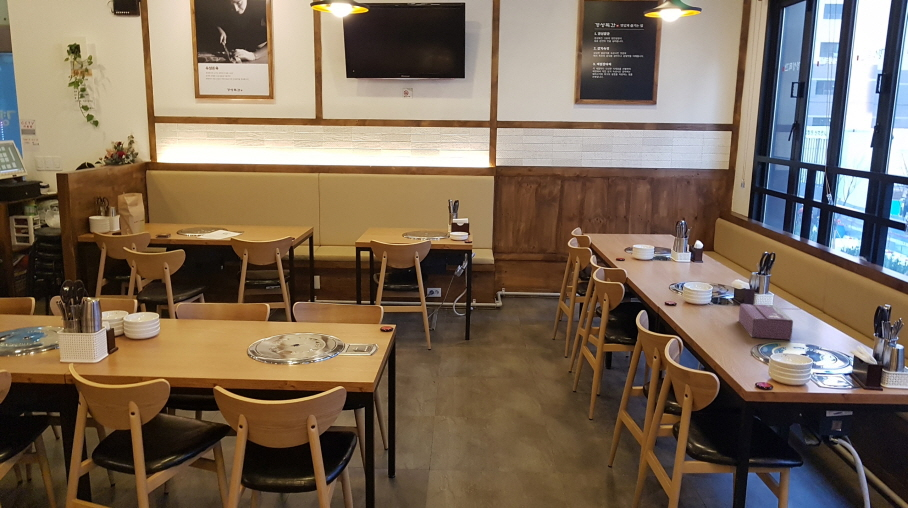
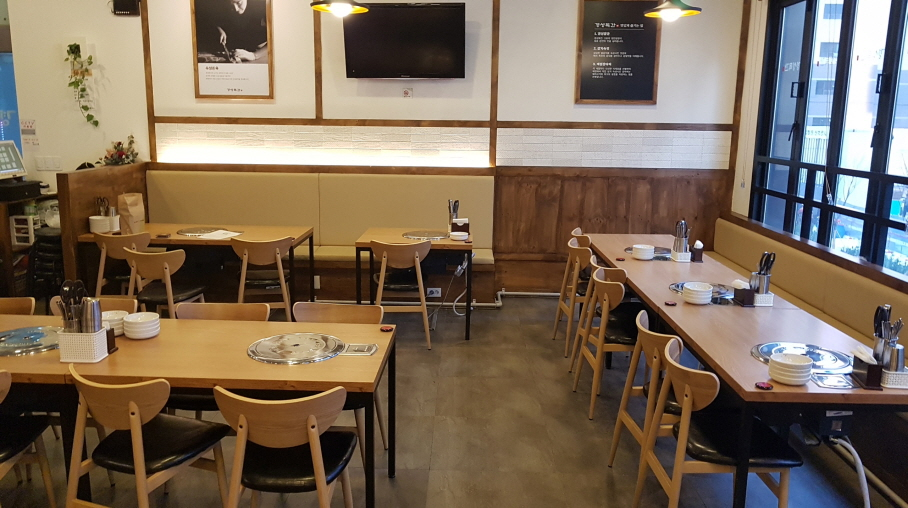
- tissue box (764, 320)
